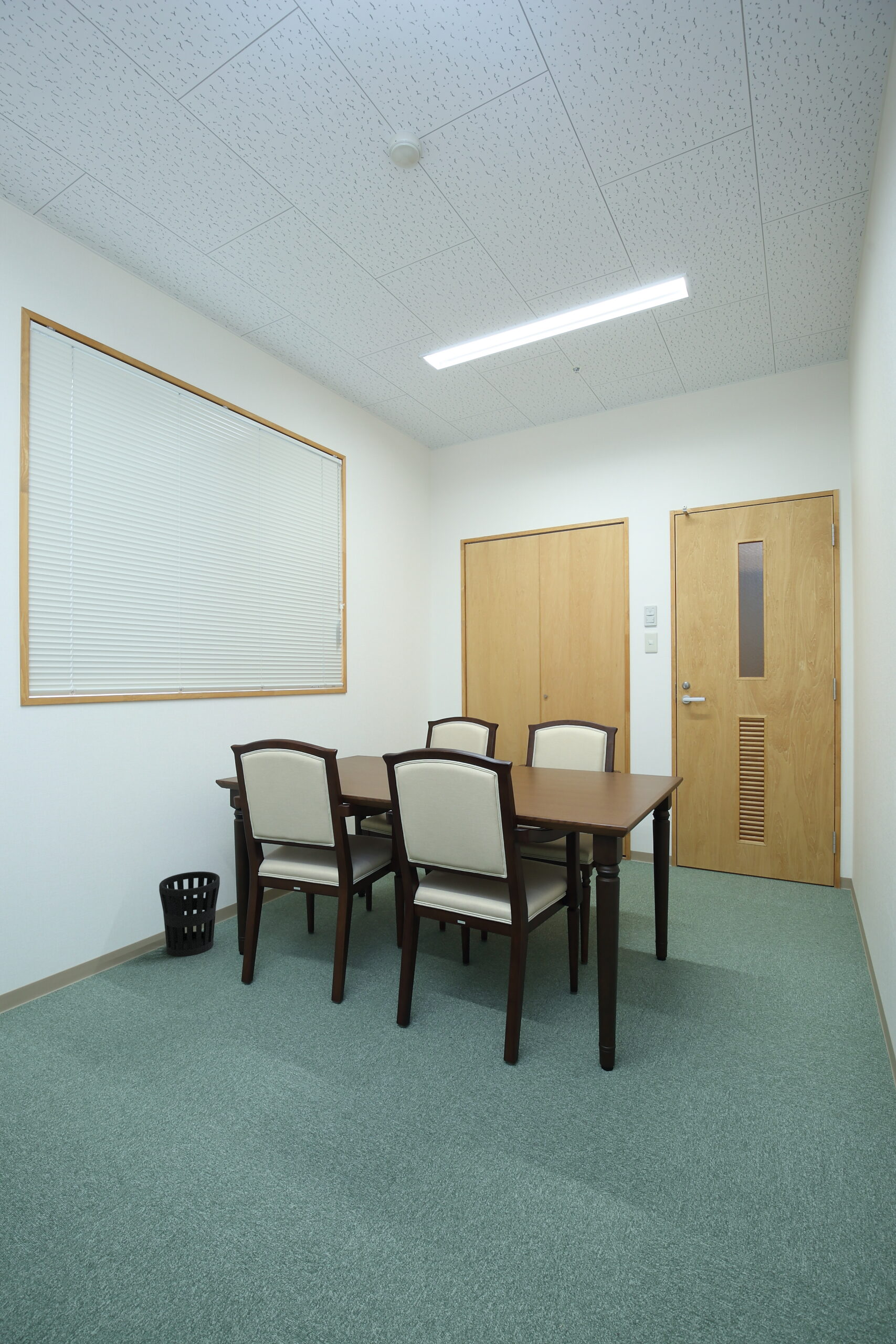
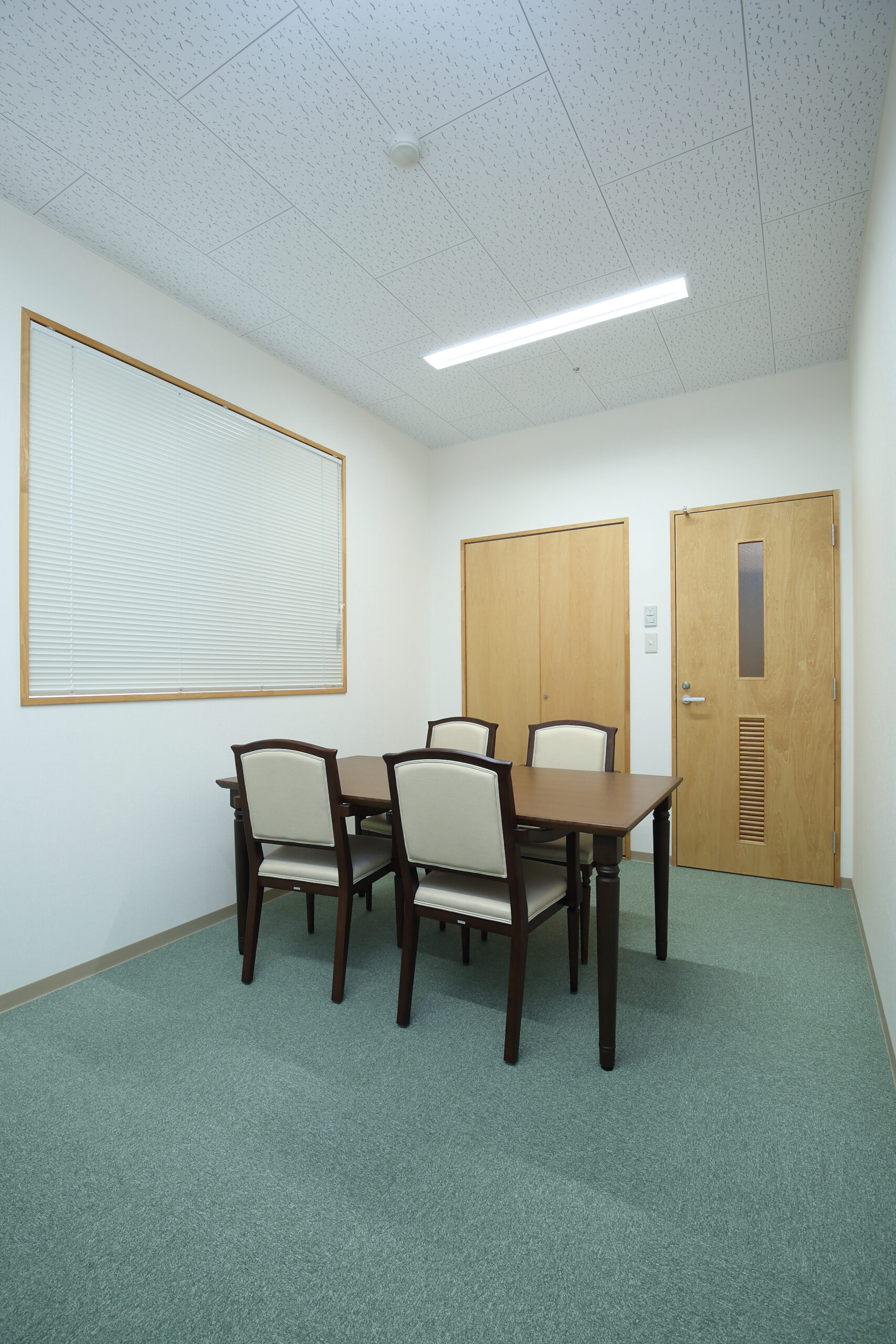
- wastebasket (190, 914)
